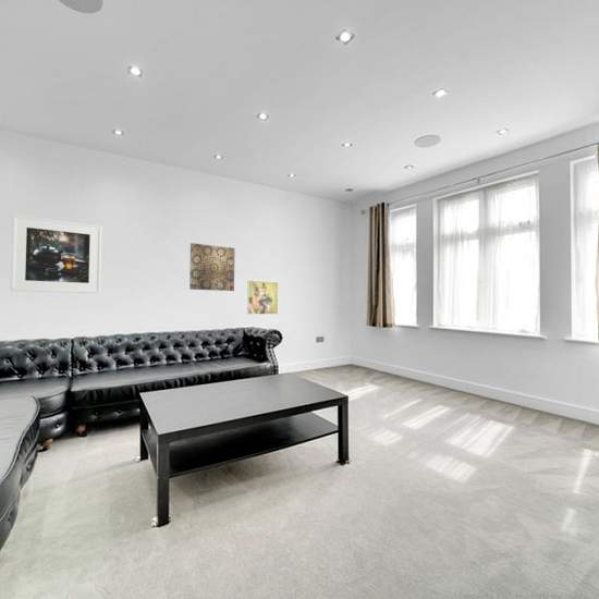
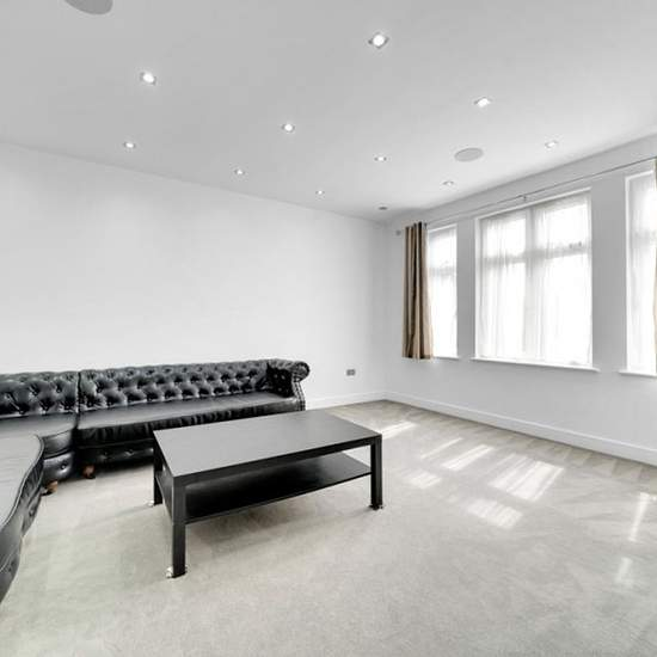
- wall art (212, 268)
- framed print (59, 256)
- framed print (262, 297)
